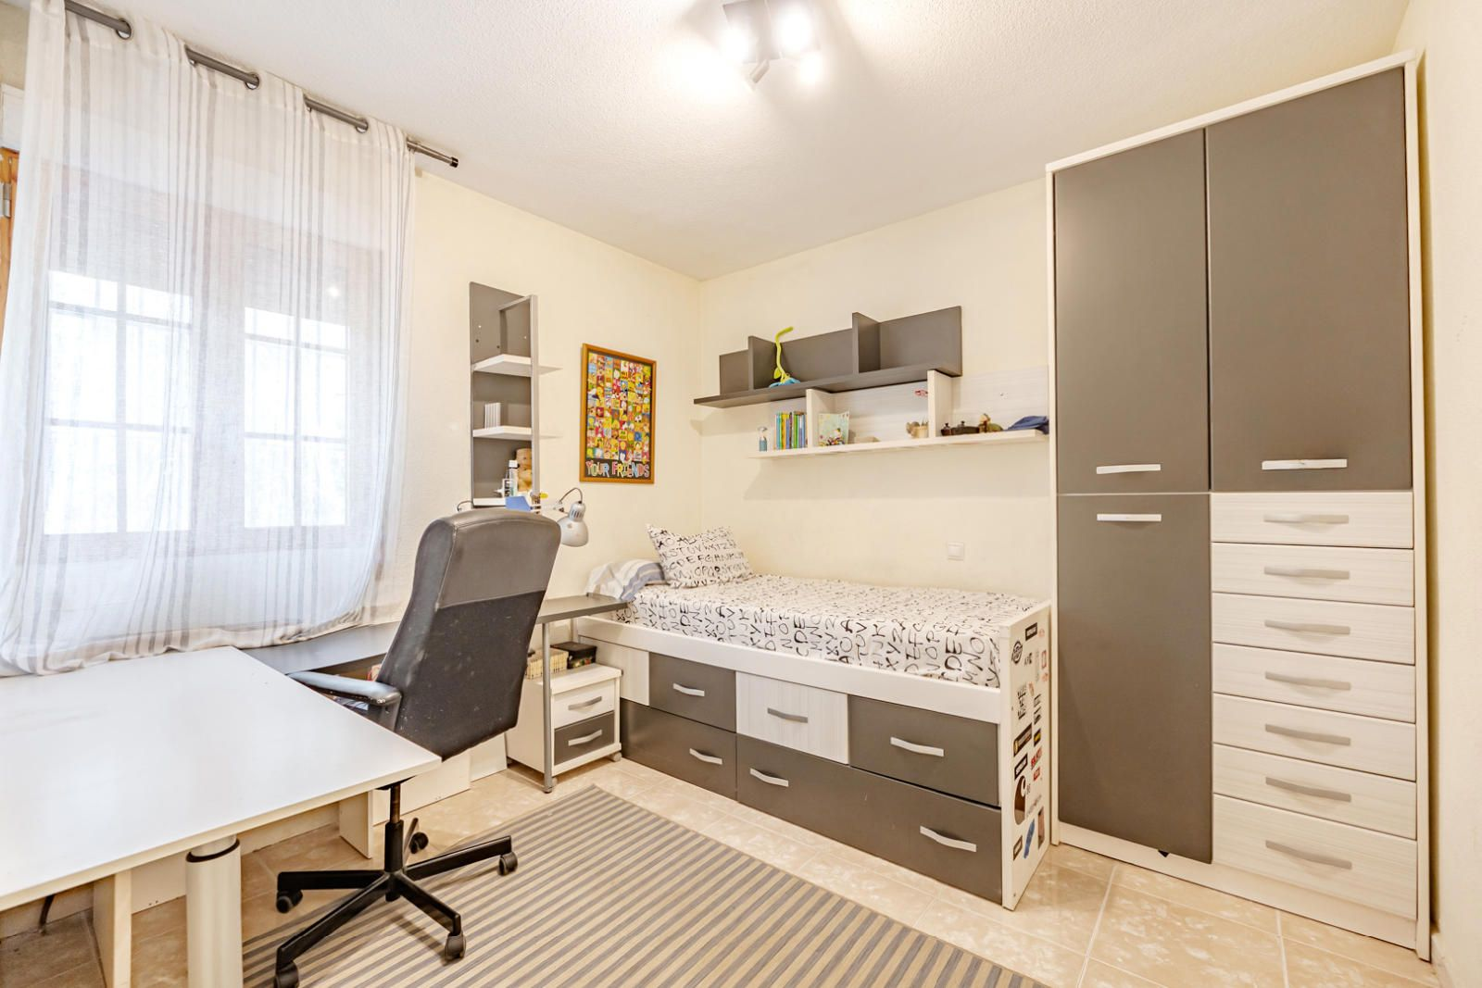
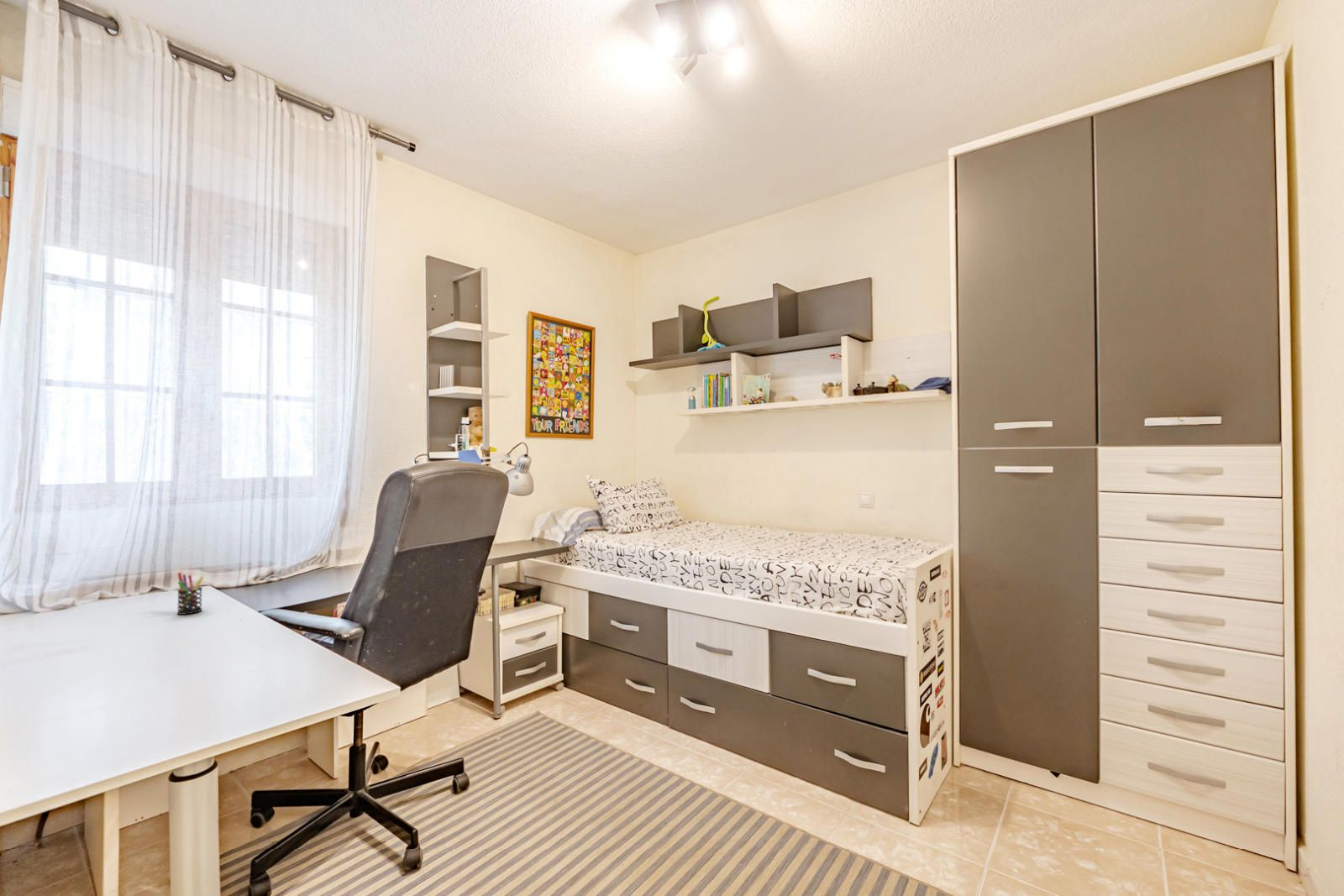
+ pen holder (186, 592)
